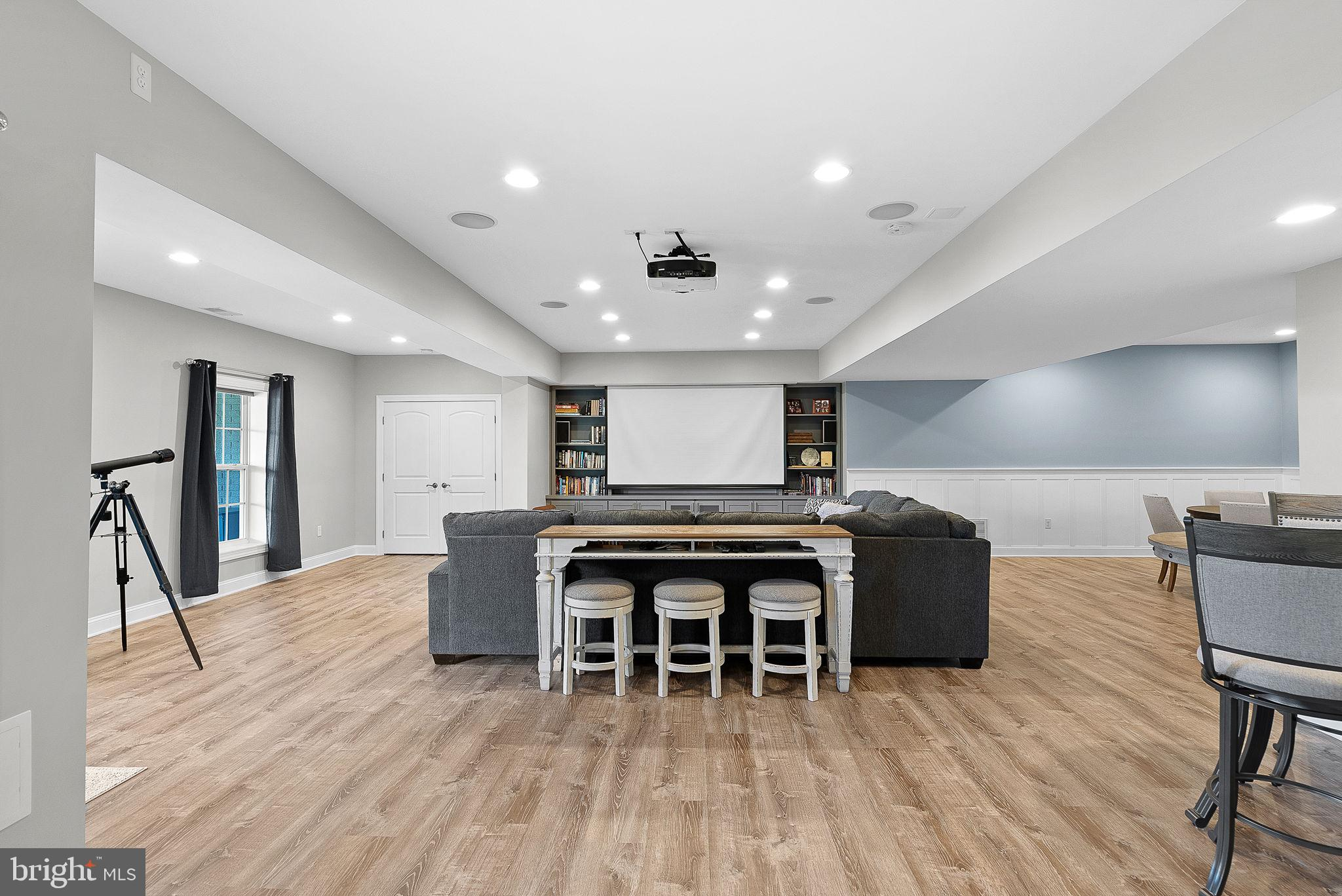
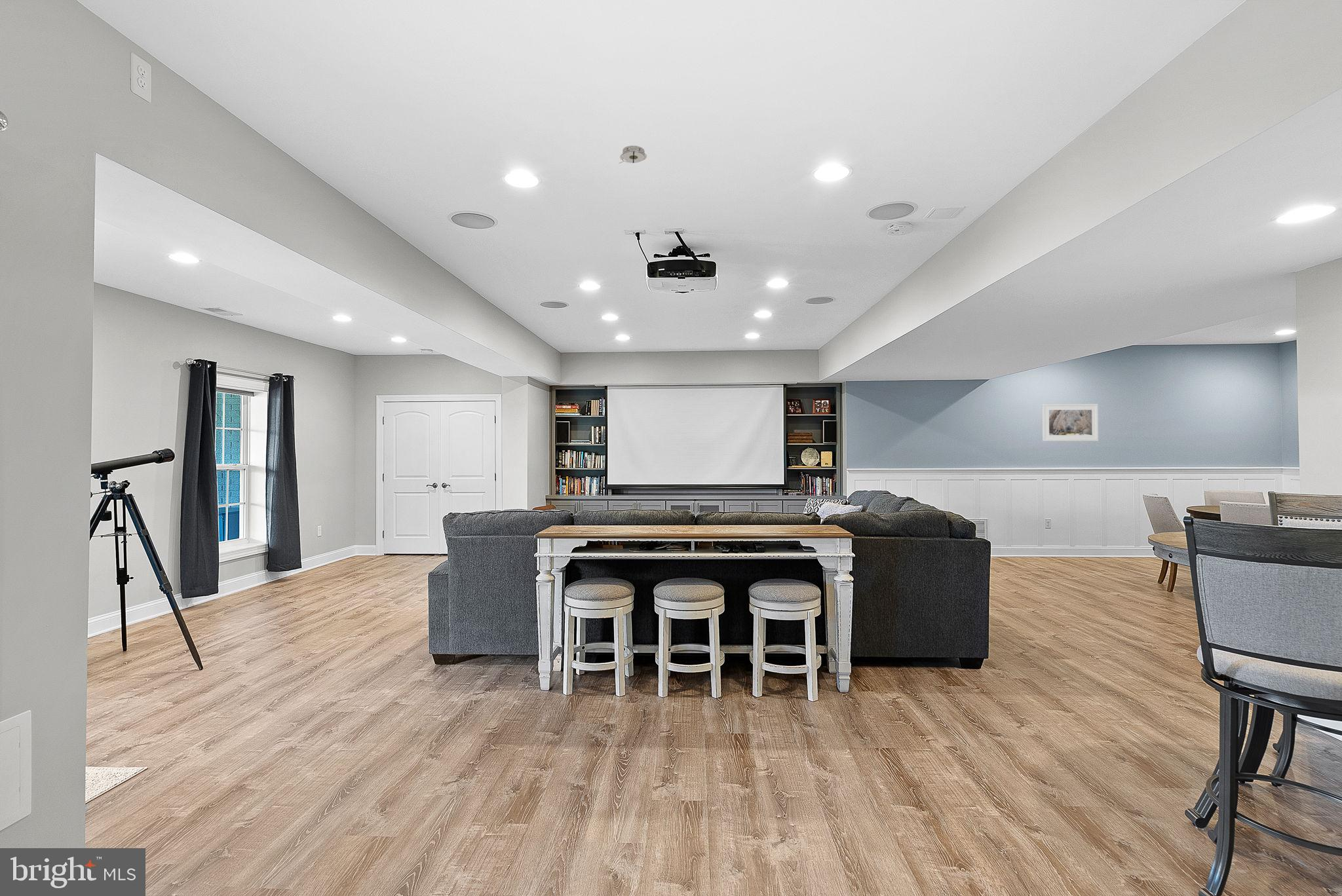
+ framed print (1070, 422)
+ smoke detector (632, 154)
